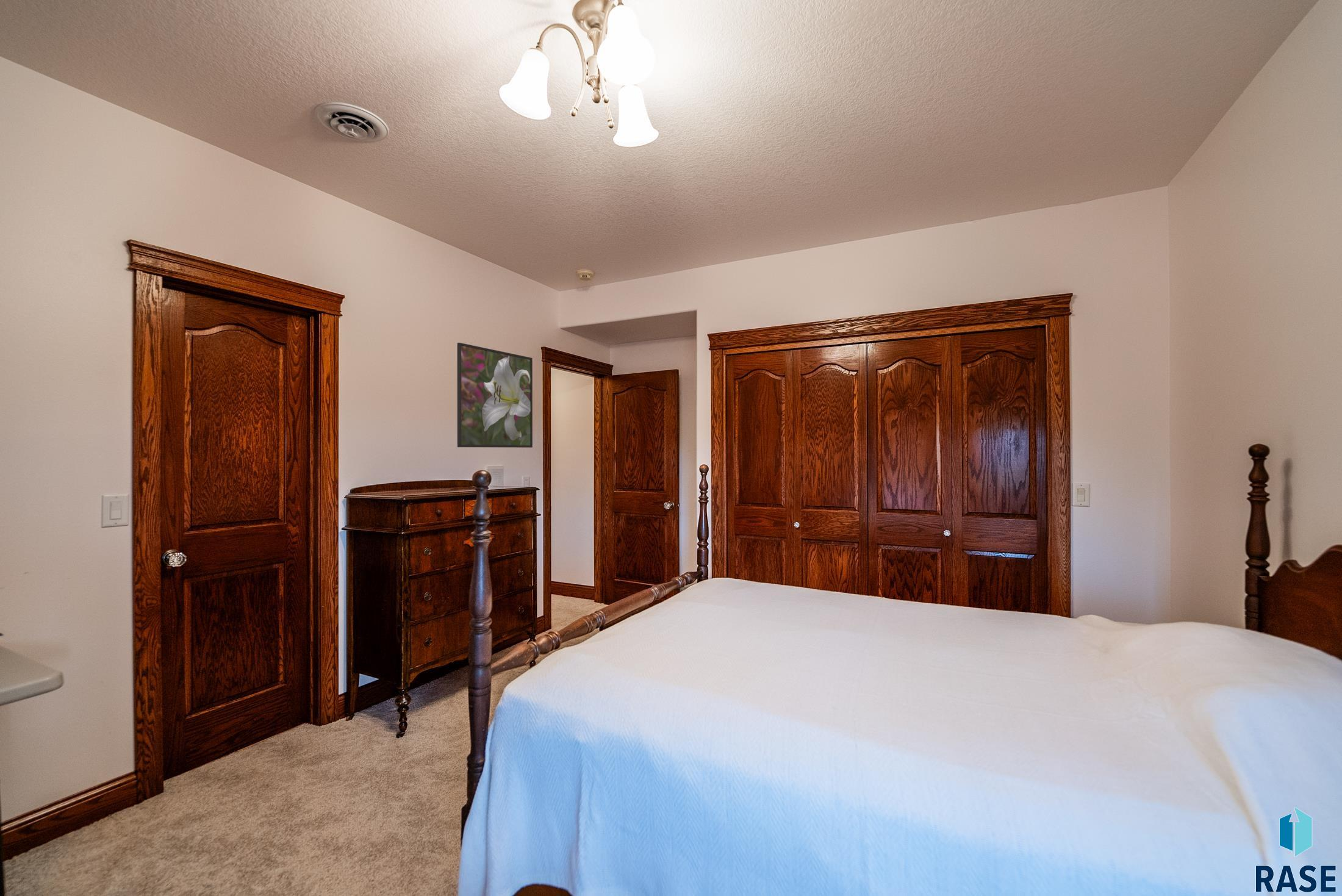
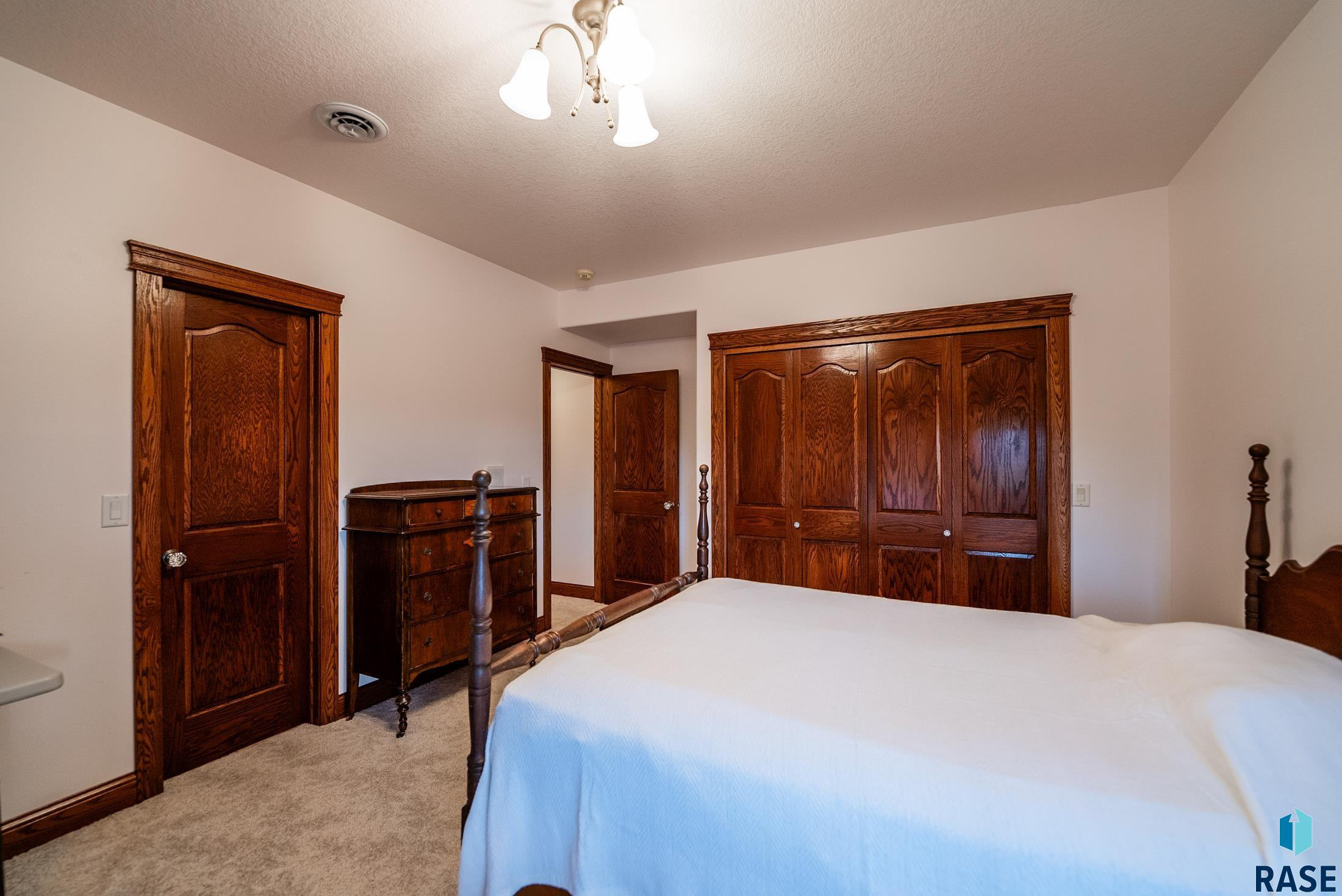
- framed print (497, 399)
